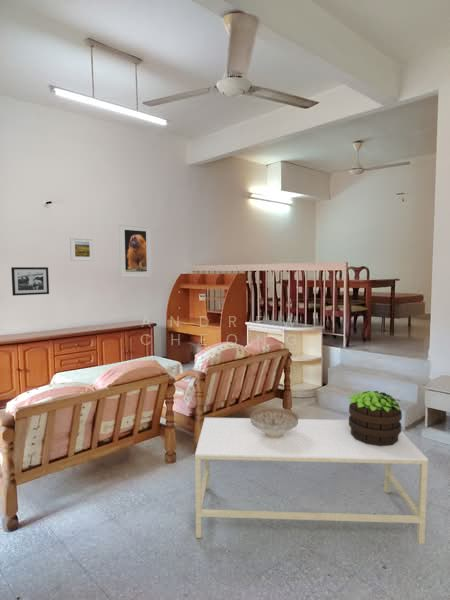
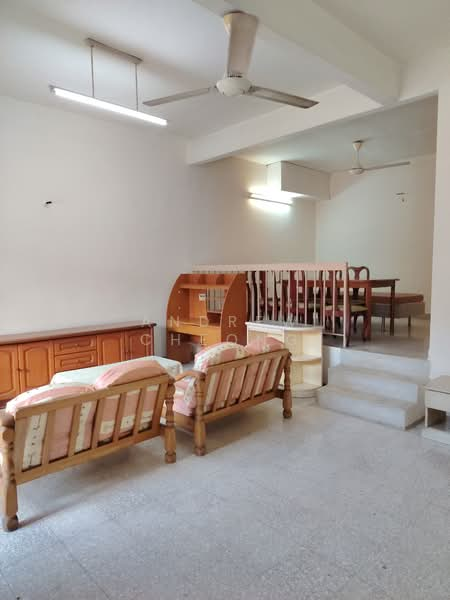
- decorative bowl (274, 424)
- coffee table (303, 461)
- potted plant (374, 414)
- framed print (135, 251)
- picture frame (30, 281)
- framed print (82, 249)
